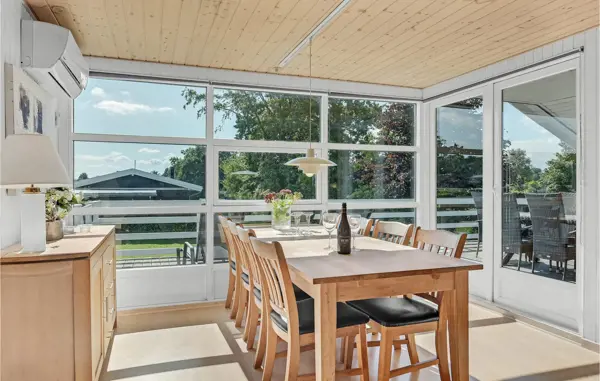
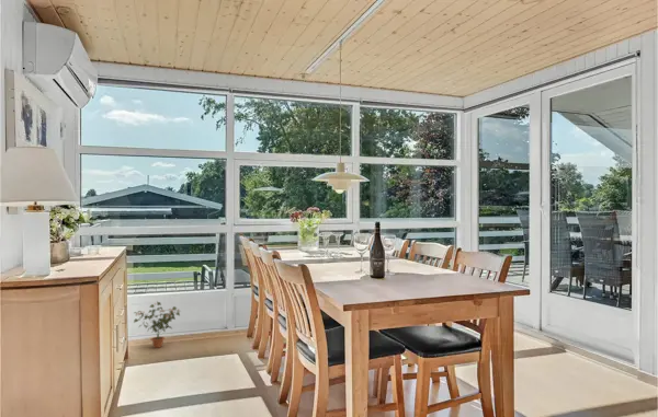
+ potted plant (157, 324)
